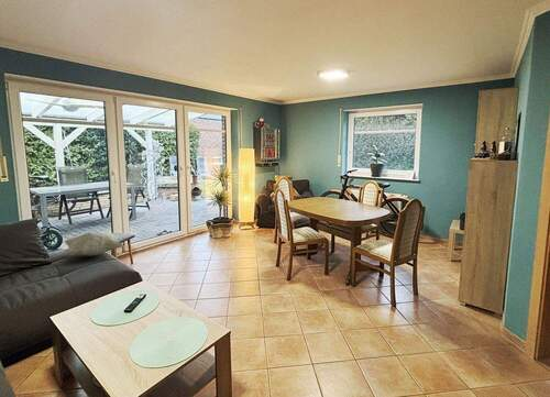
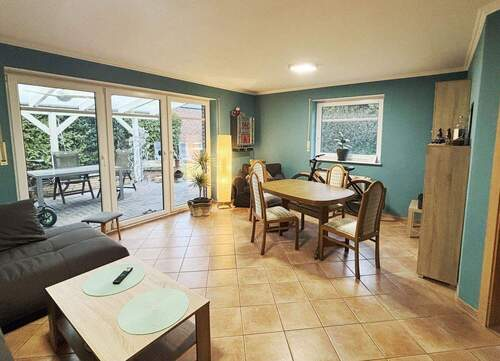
- decorative pillow (92, 243)
